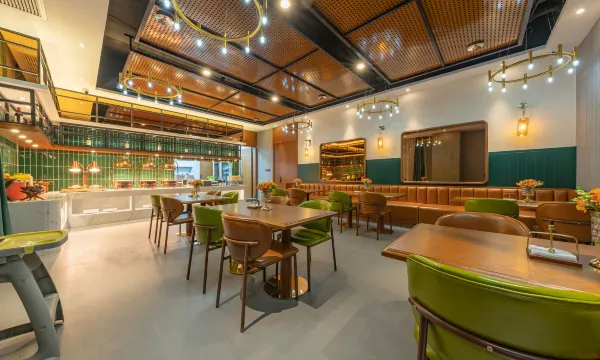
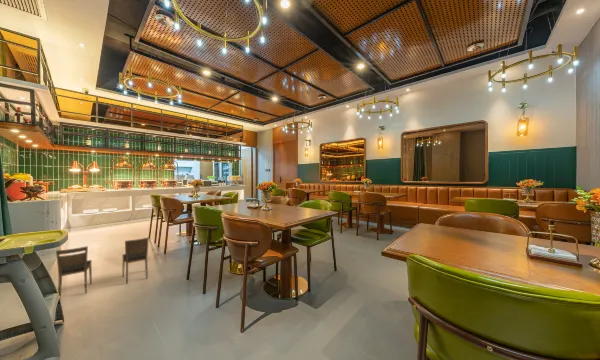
+ dining chair (91, 260)
